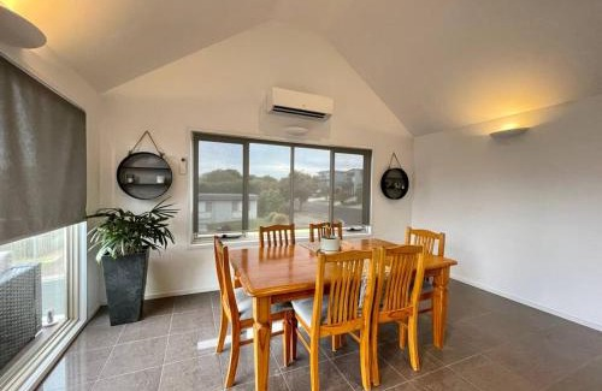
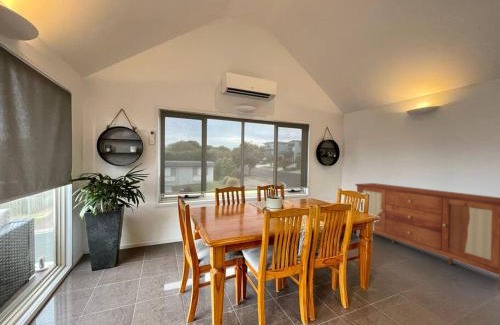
+ sideboard (419, 221)
